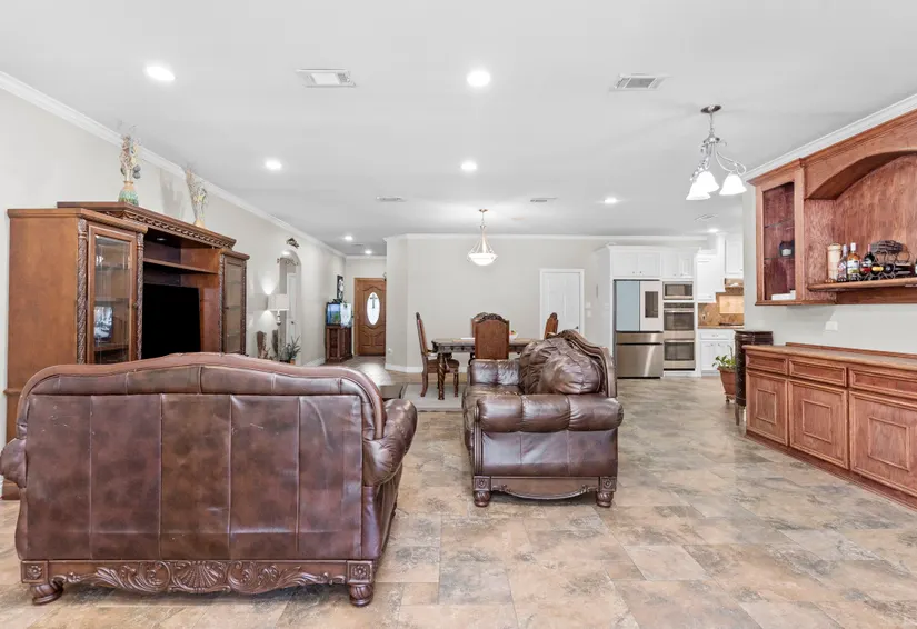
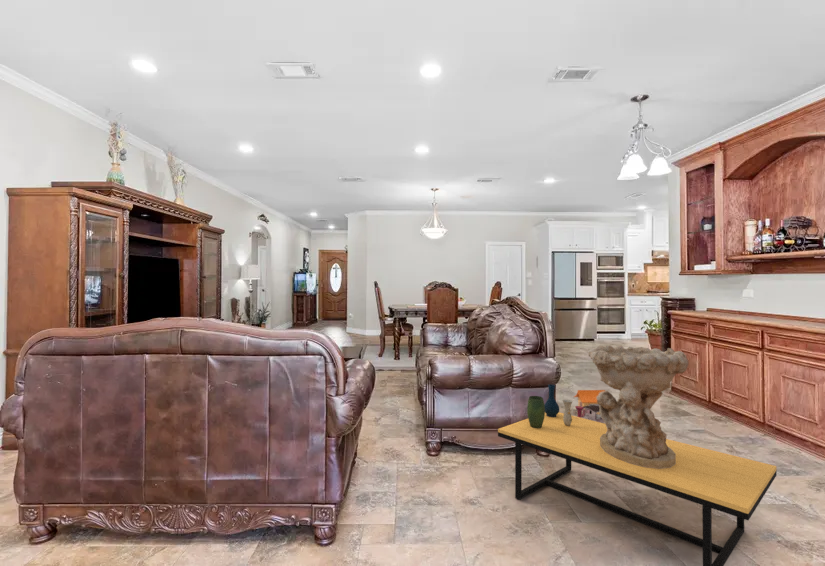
+ toy house (591, 401)
+ coffee table (621, 477)
+ toy train (586, 418)
+ vase (552, 406)
+ decorative bowl (635, 399)
